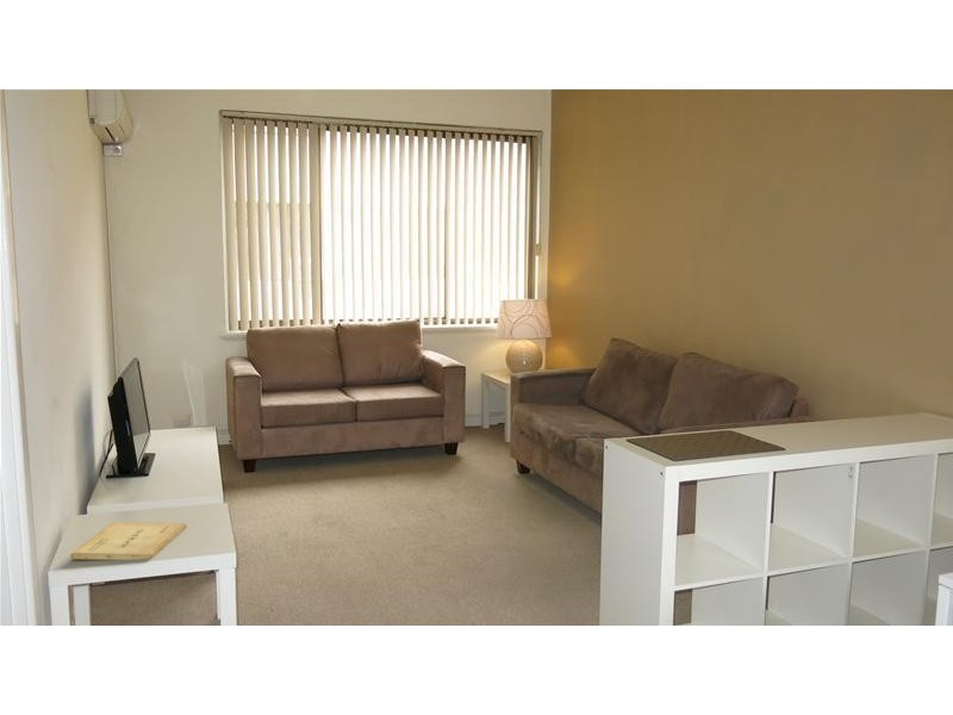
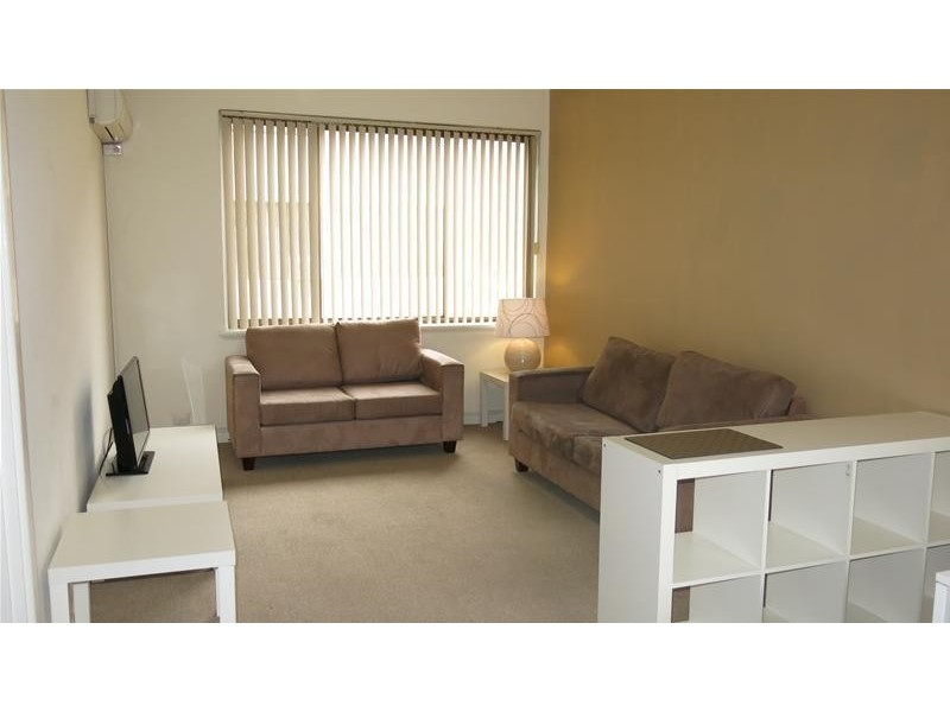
- book (131, 540)
